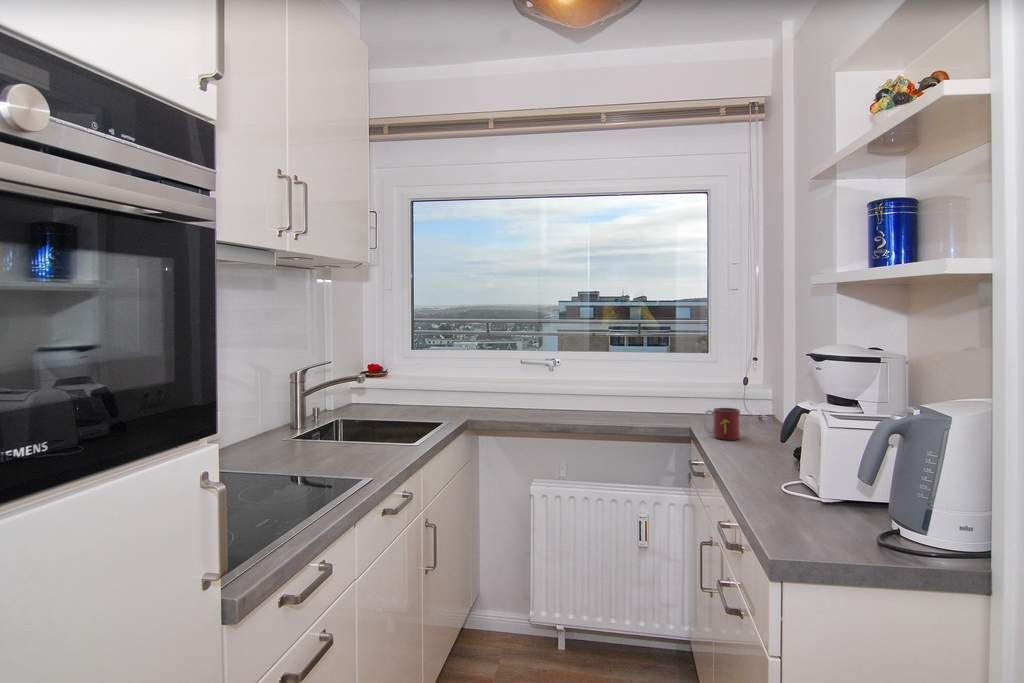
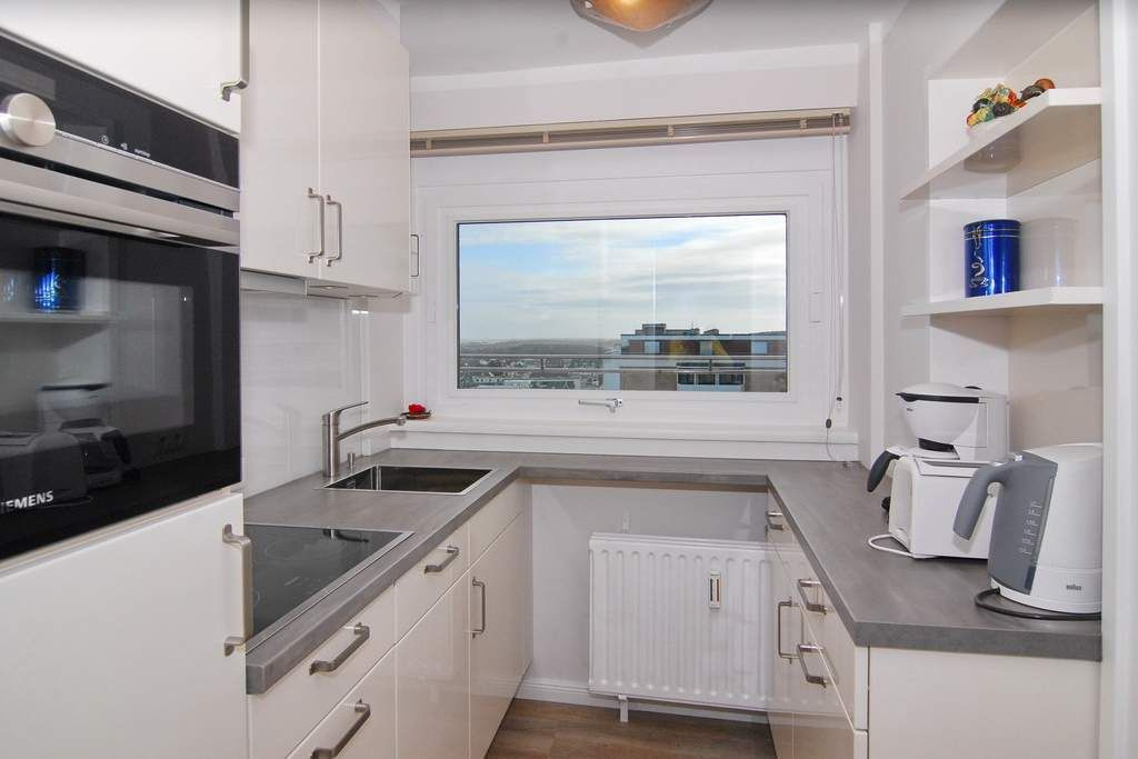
- mug (721, 422)
